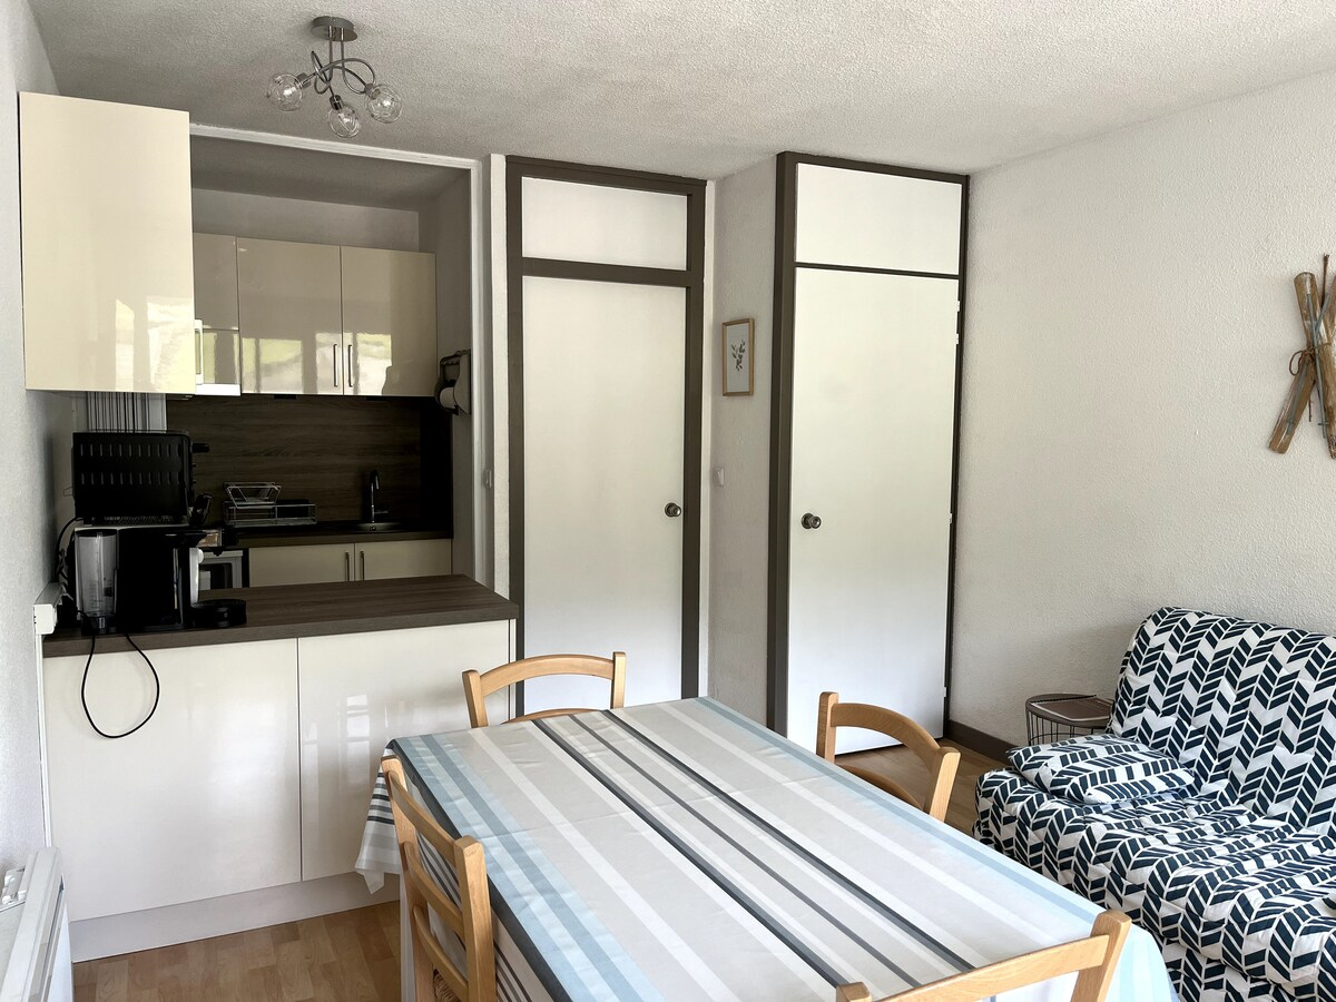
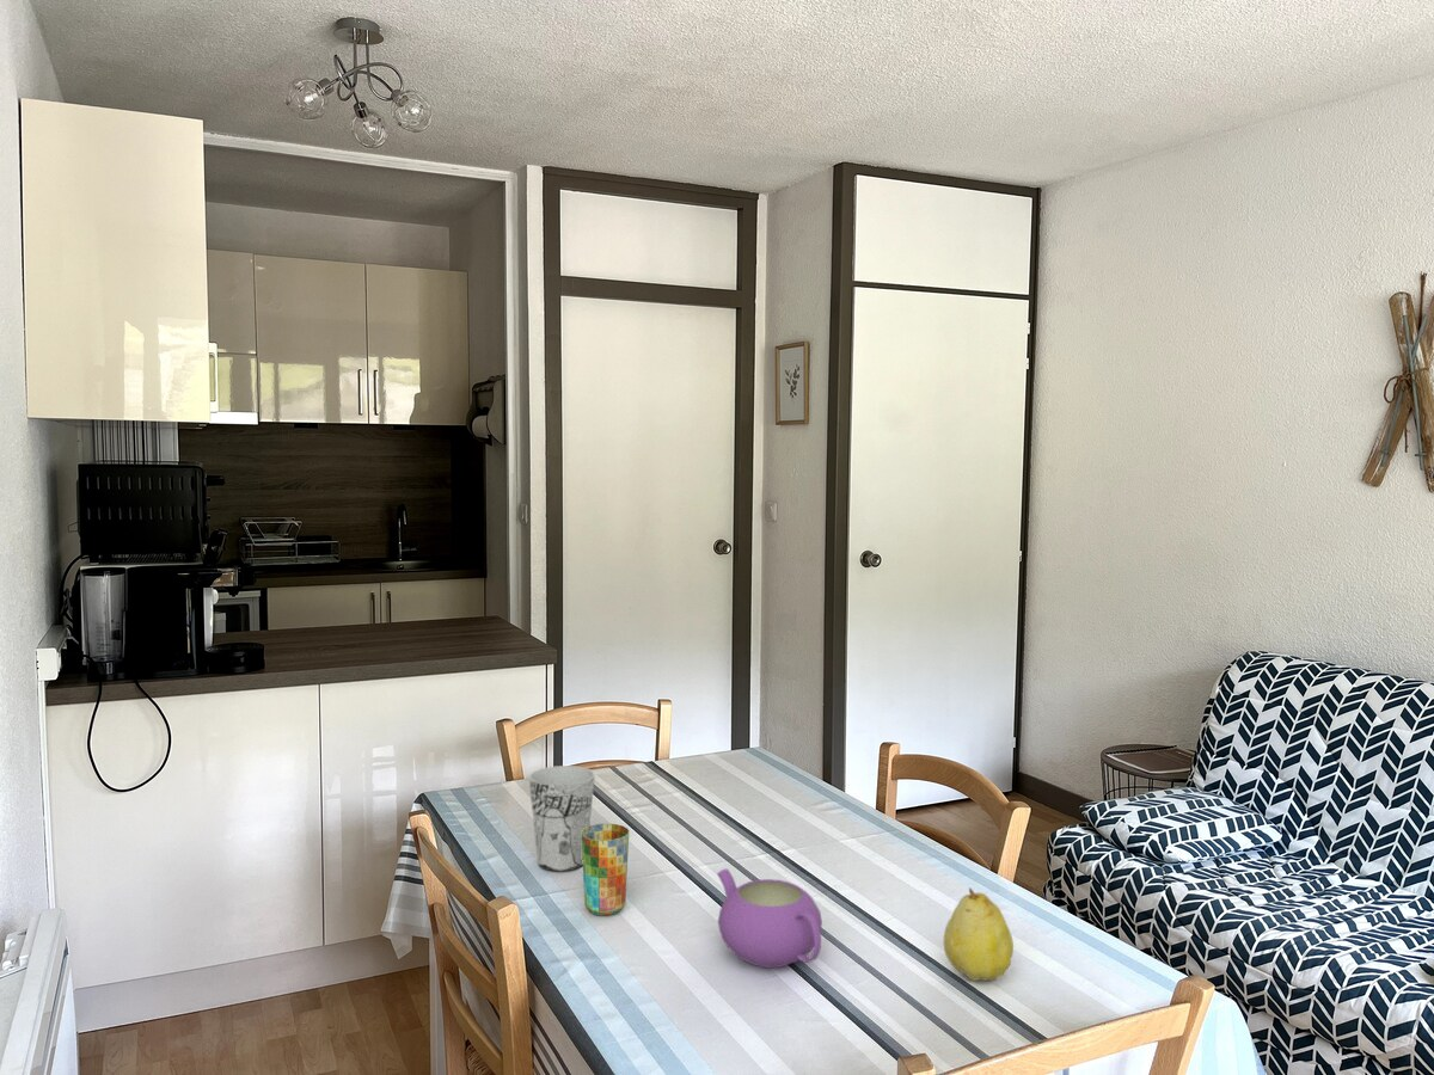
+ cup (562, 818)
+ cup (605, 870)
+ fruit (979, 930)
+ teapot (766, 922)
